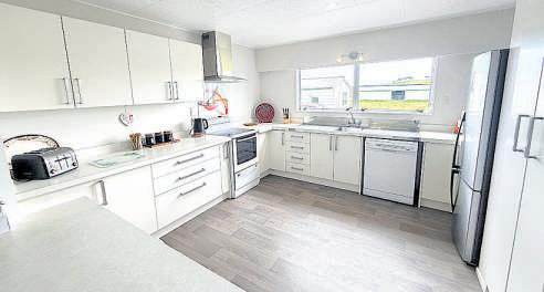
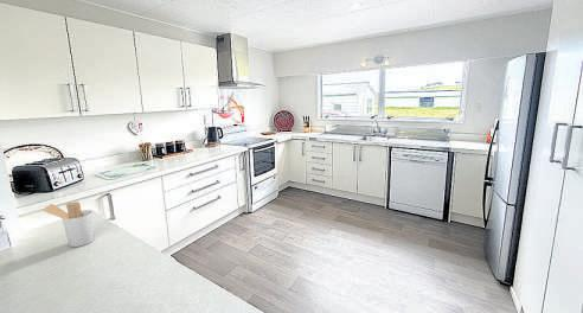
+ utensil holder (70, 223)
